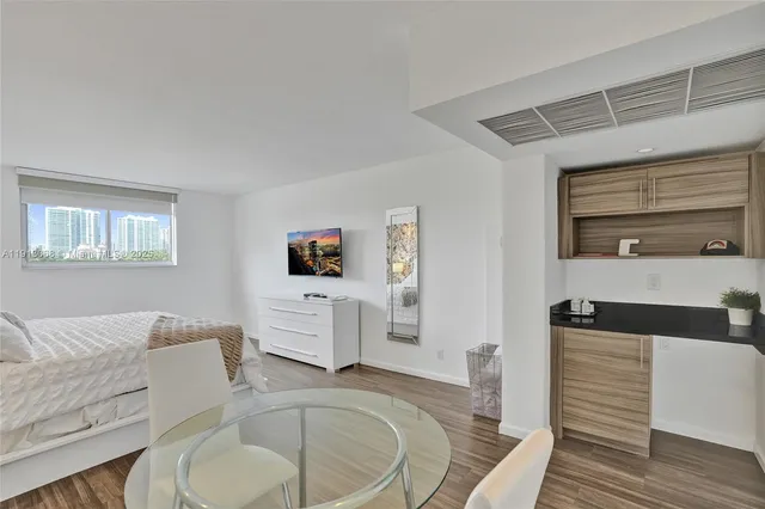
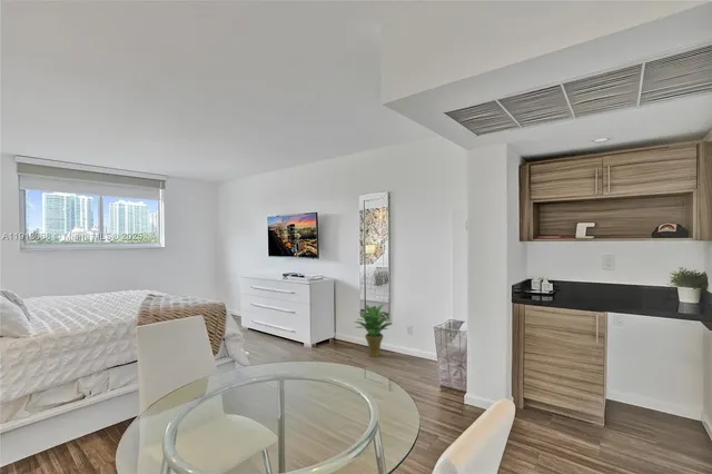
+ potted plant (374, 329)
